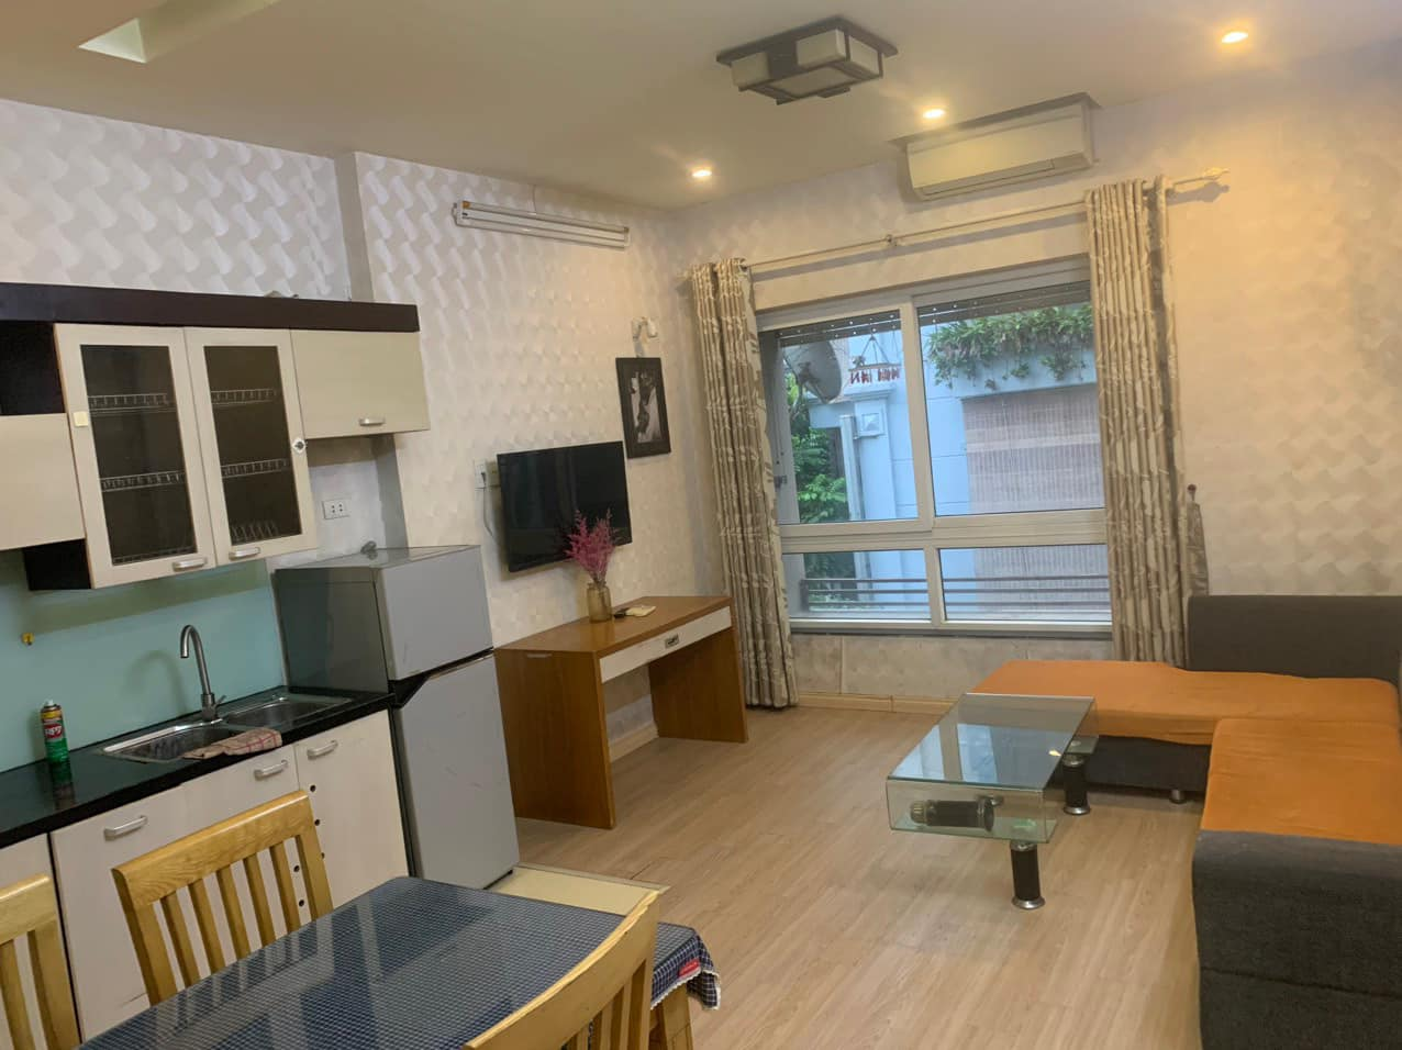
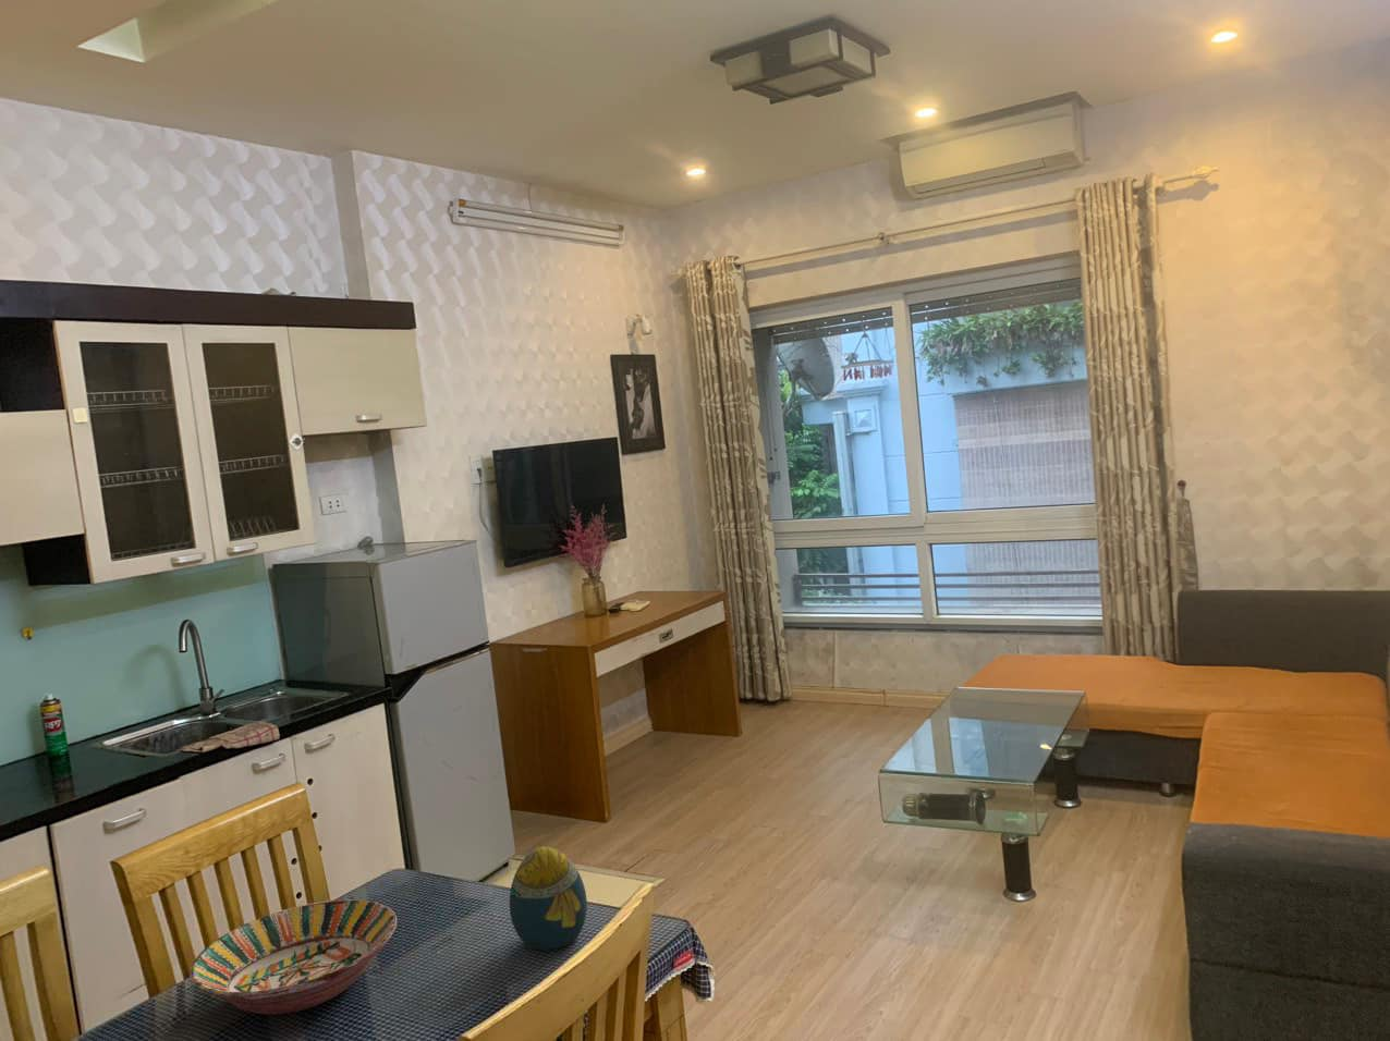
+ serving bowl (300, 964)
+ decorative egg (547, 893)
